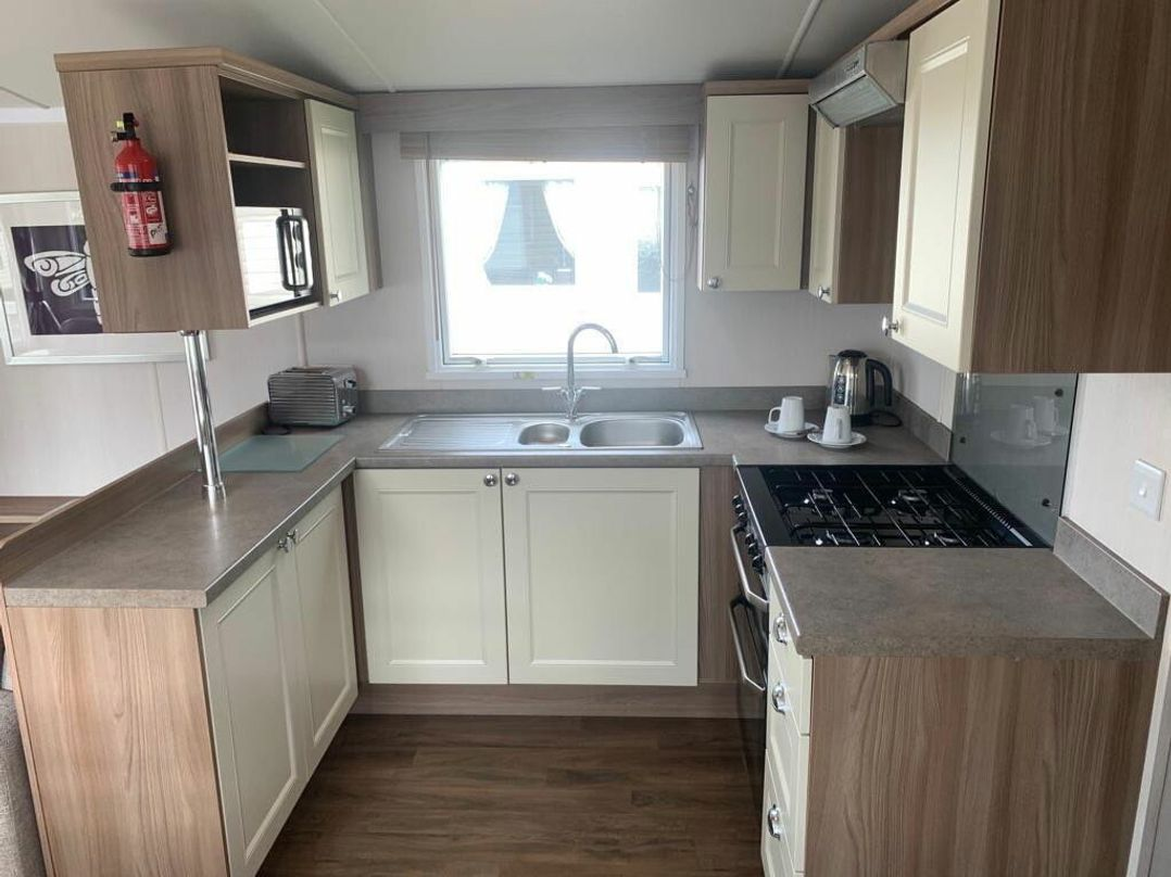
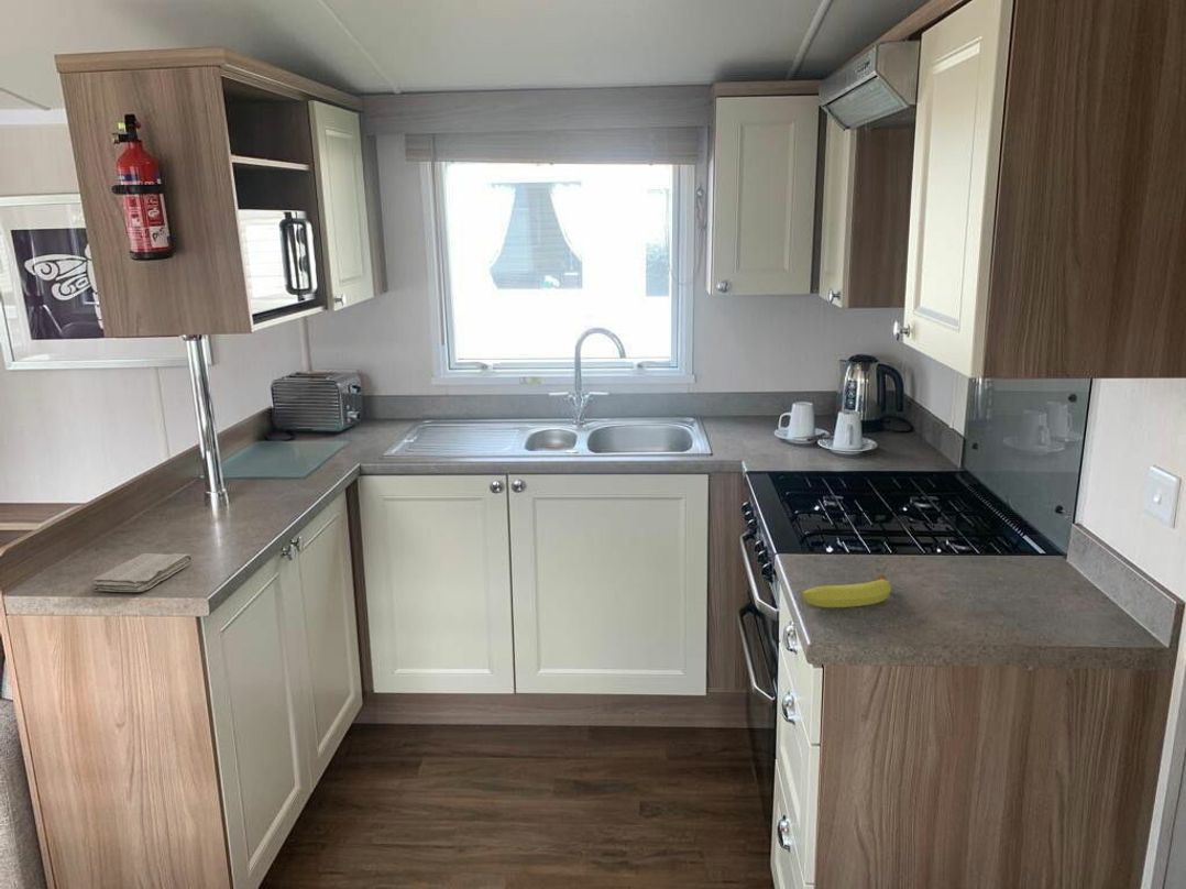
+ fruit (848, 589)
+ washcloth (142, 570)
